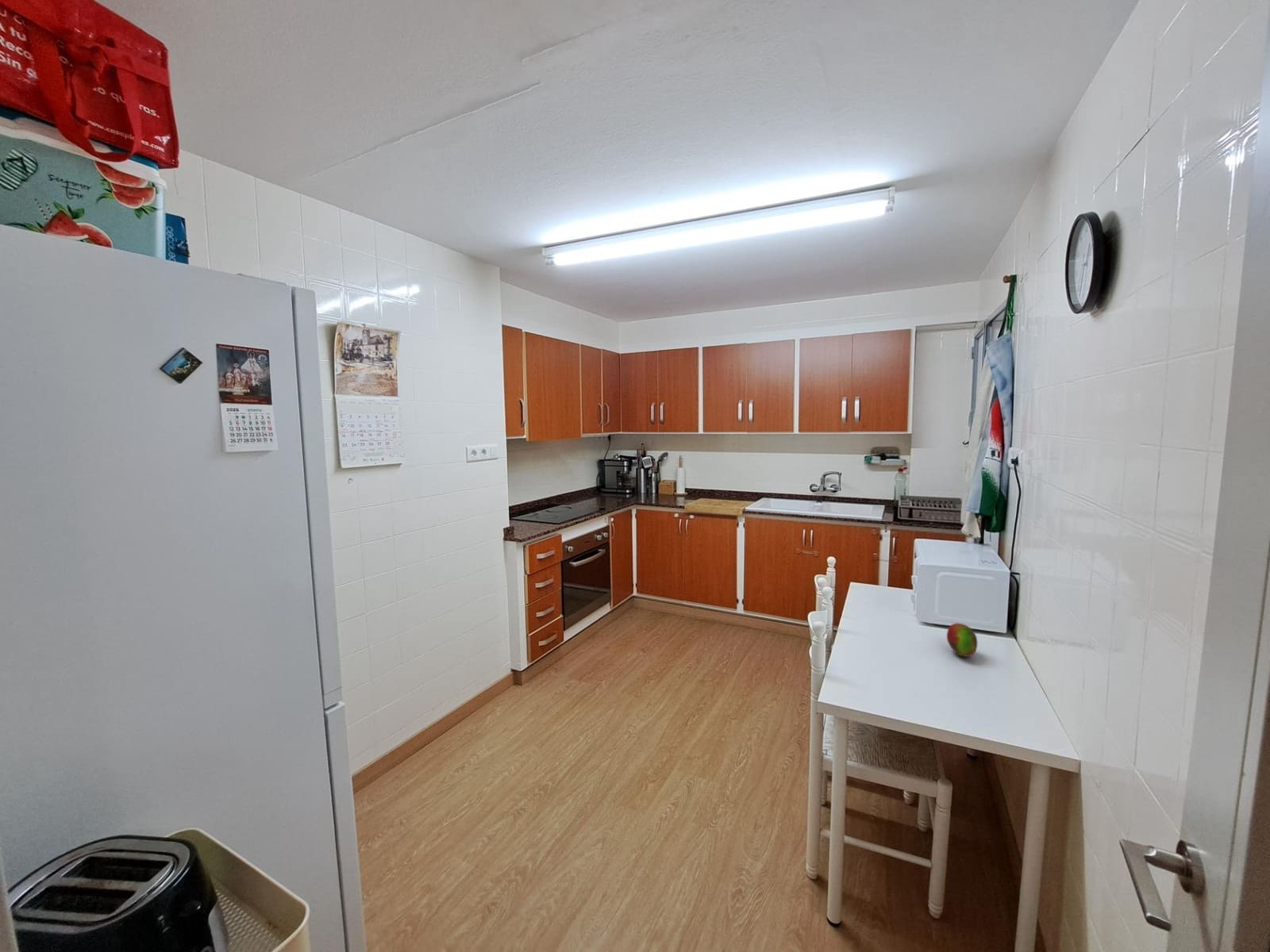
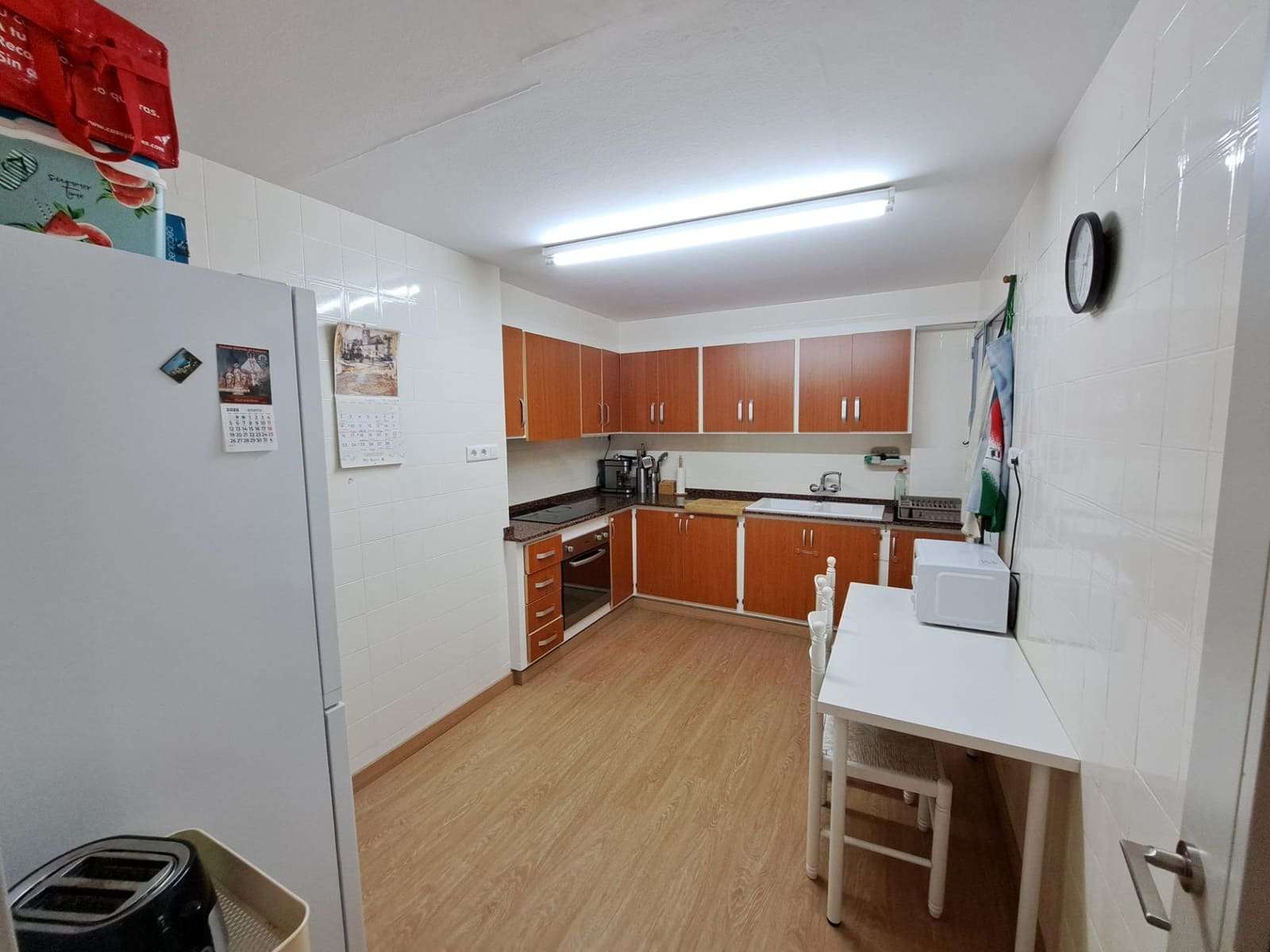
- fruit (962, 639)
